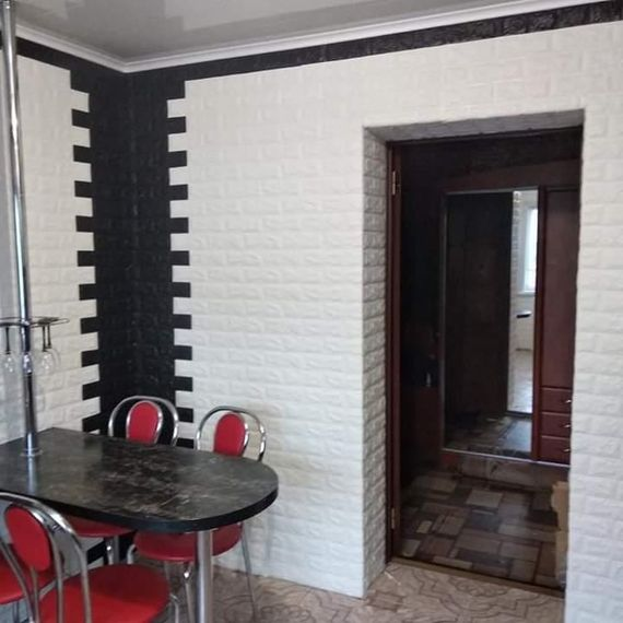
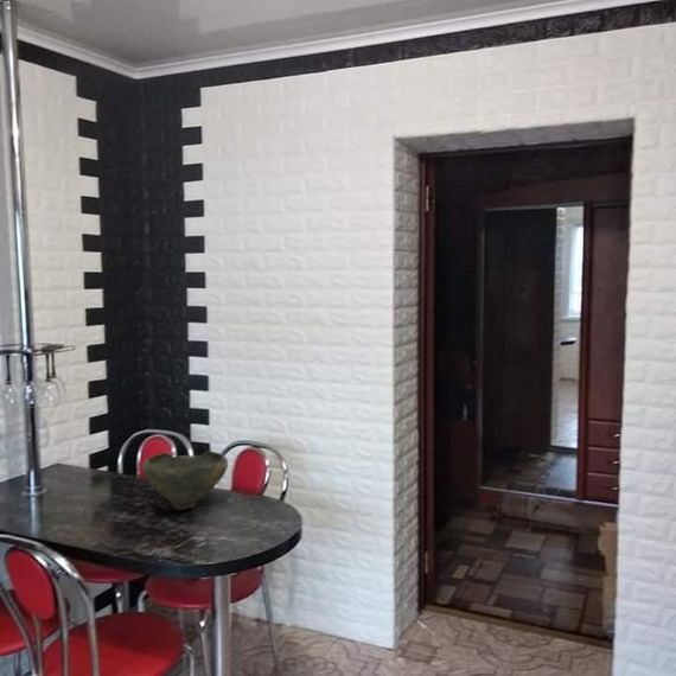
+ bowl (185, 483)
